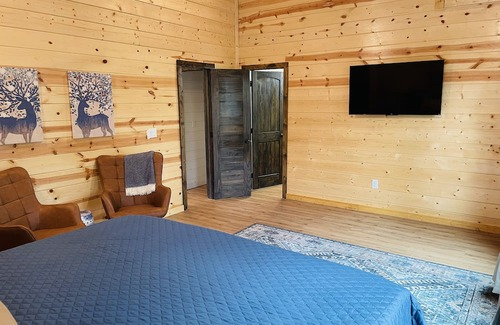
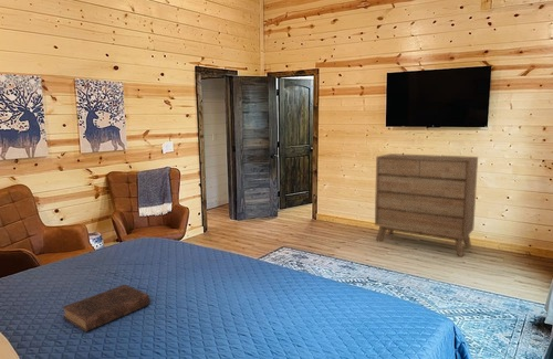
+ dresser (424, 200)
+ book (107, 306)
